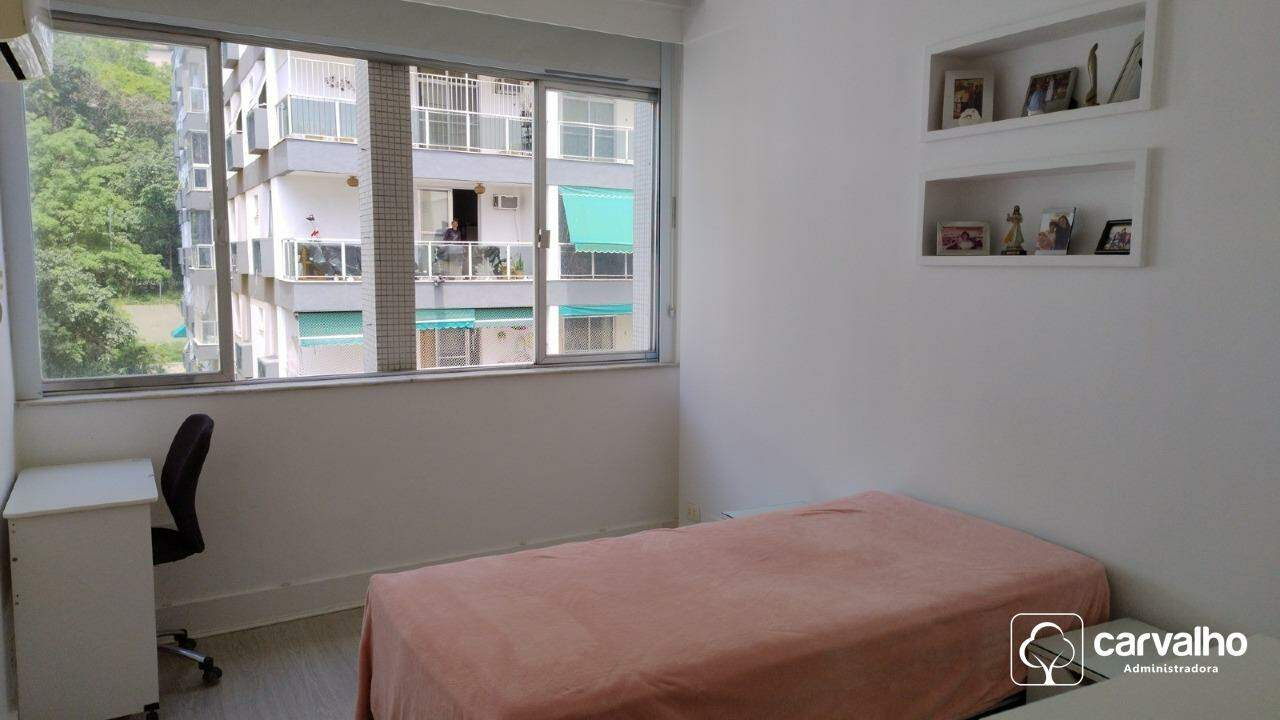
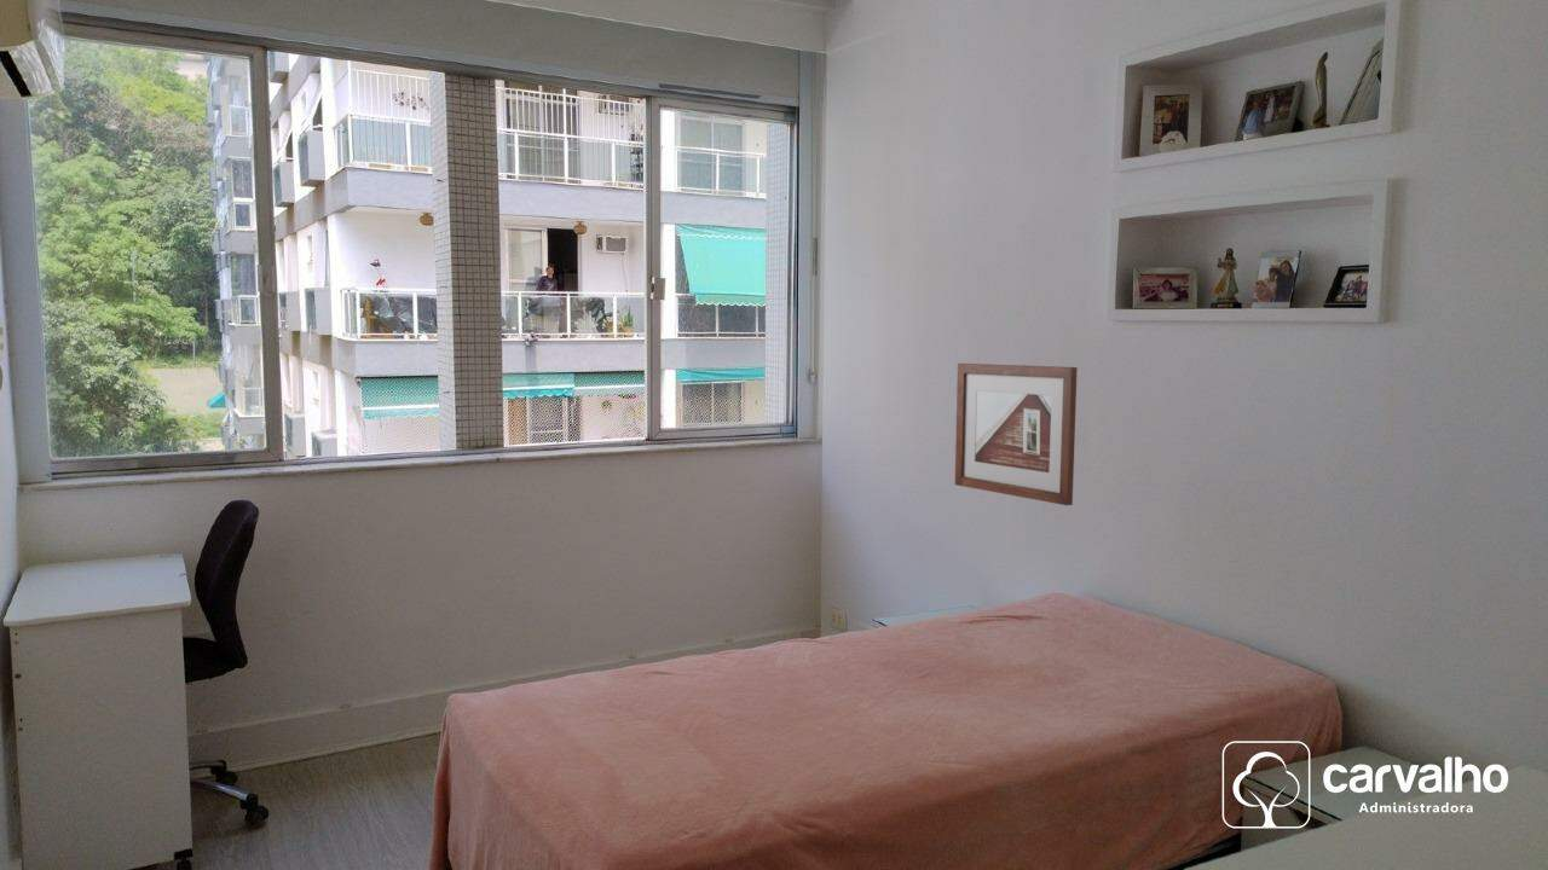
+ picture frame (1011, 429)
